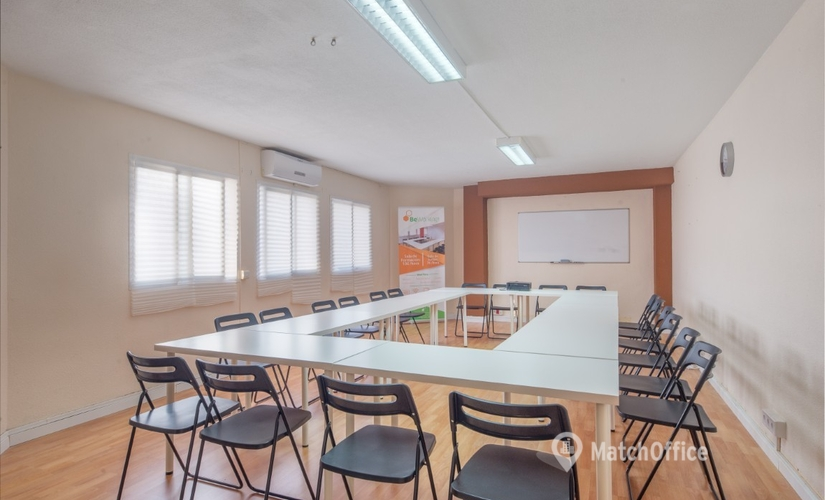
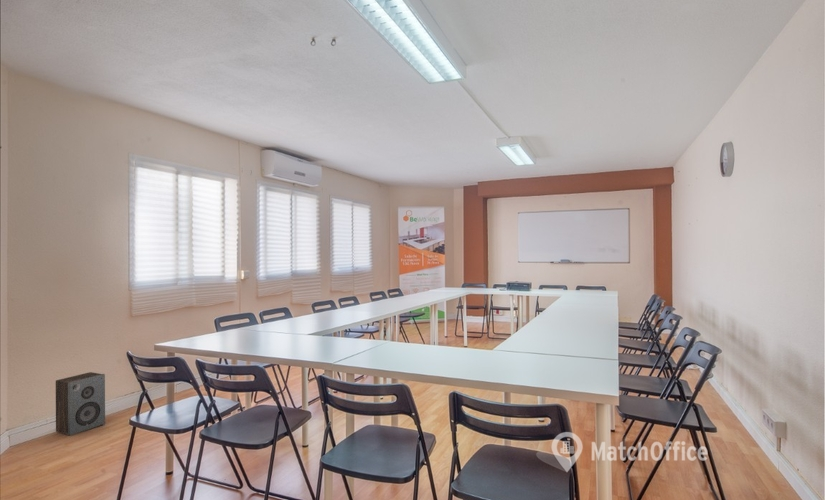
+ speaker (81, 402)
